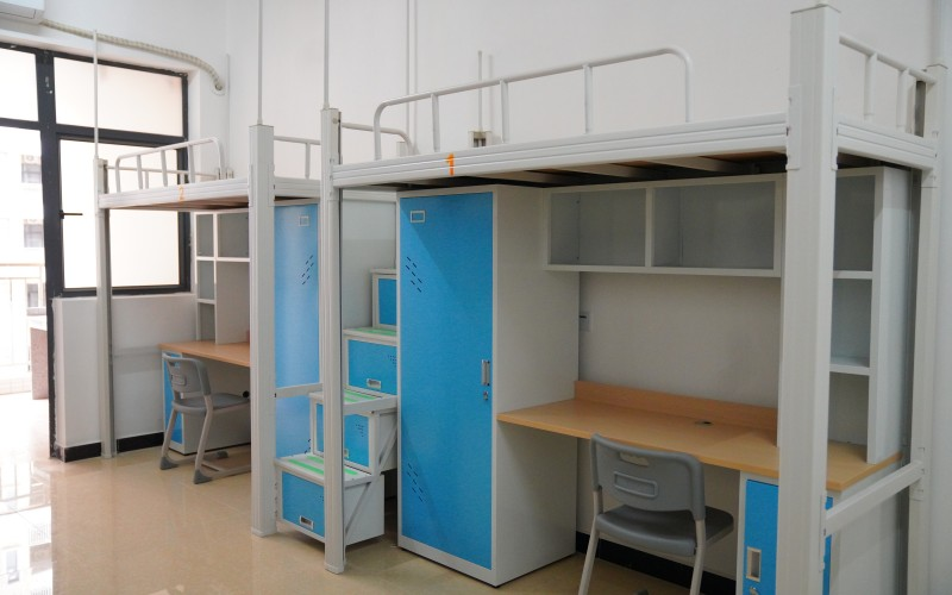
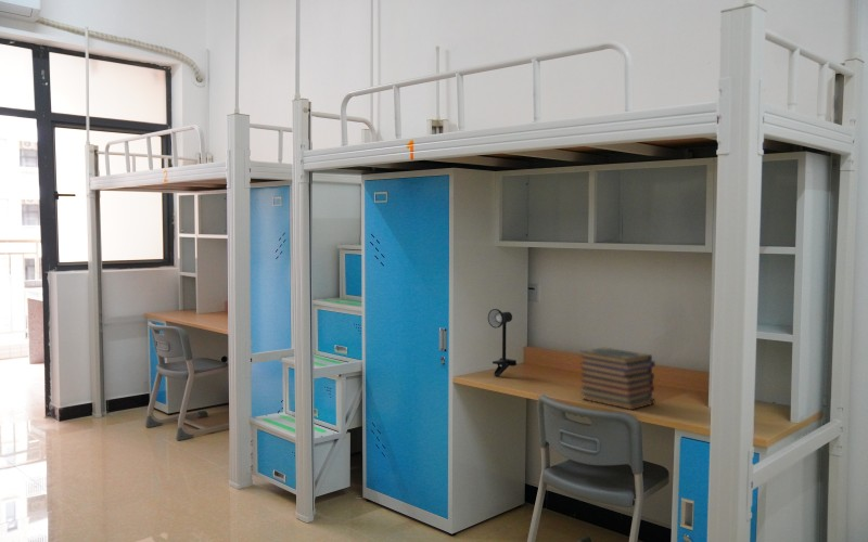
+ book stack (615, 376)
+ desk lamp (502, 341)
